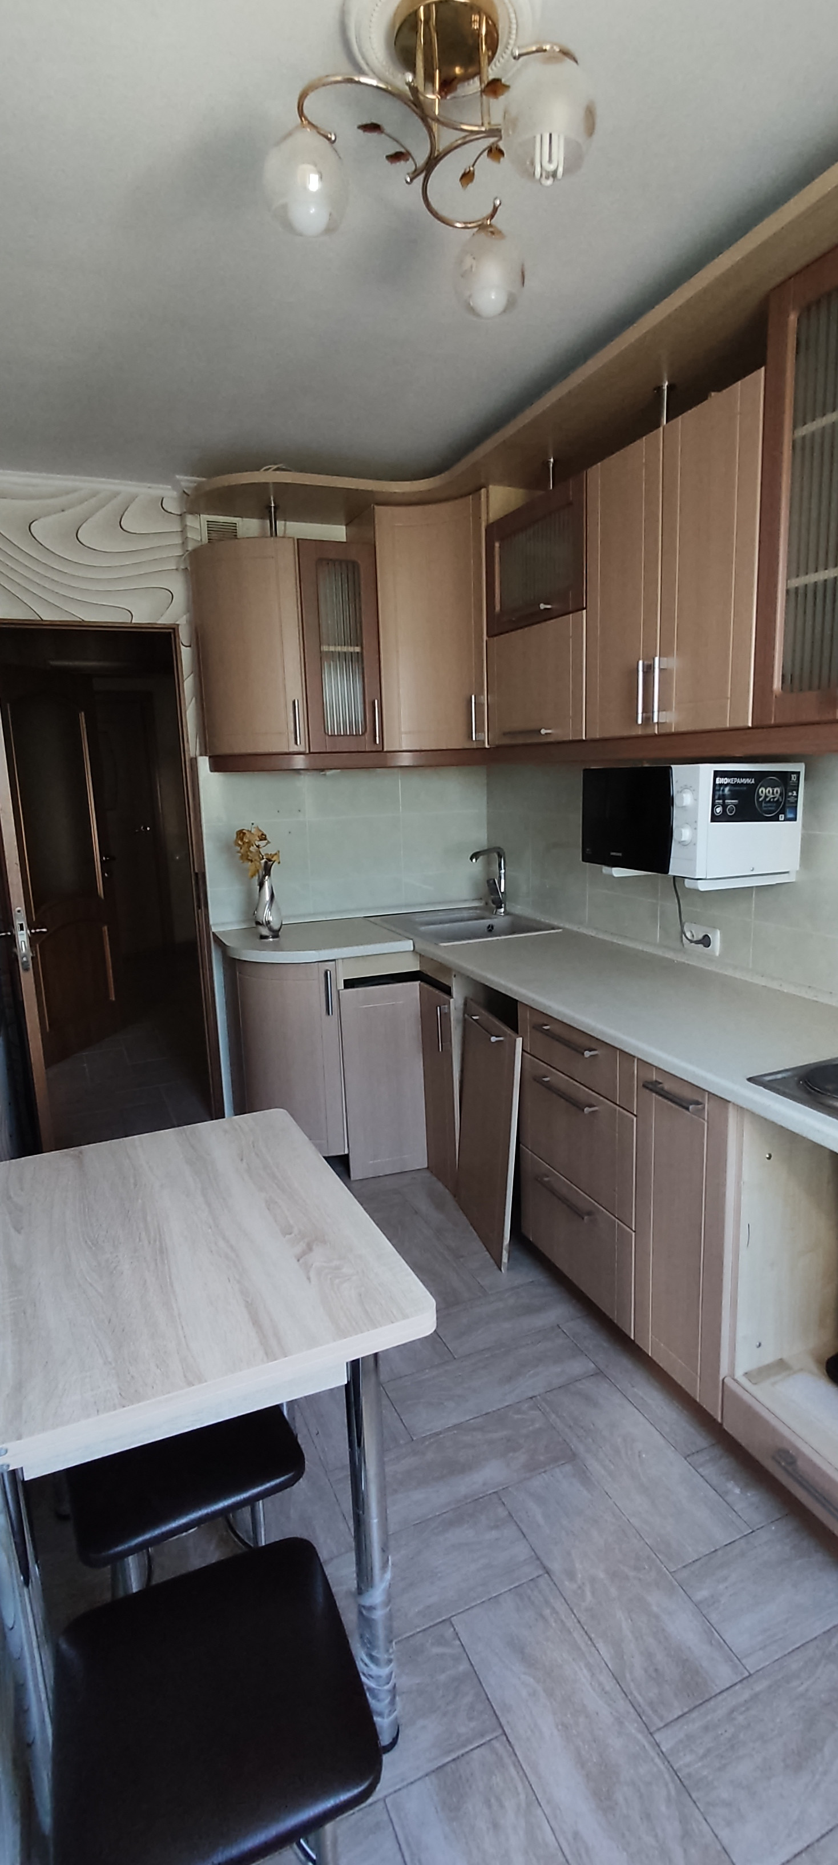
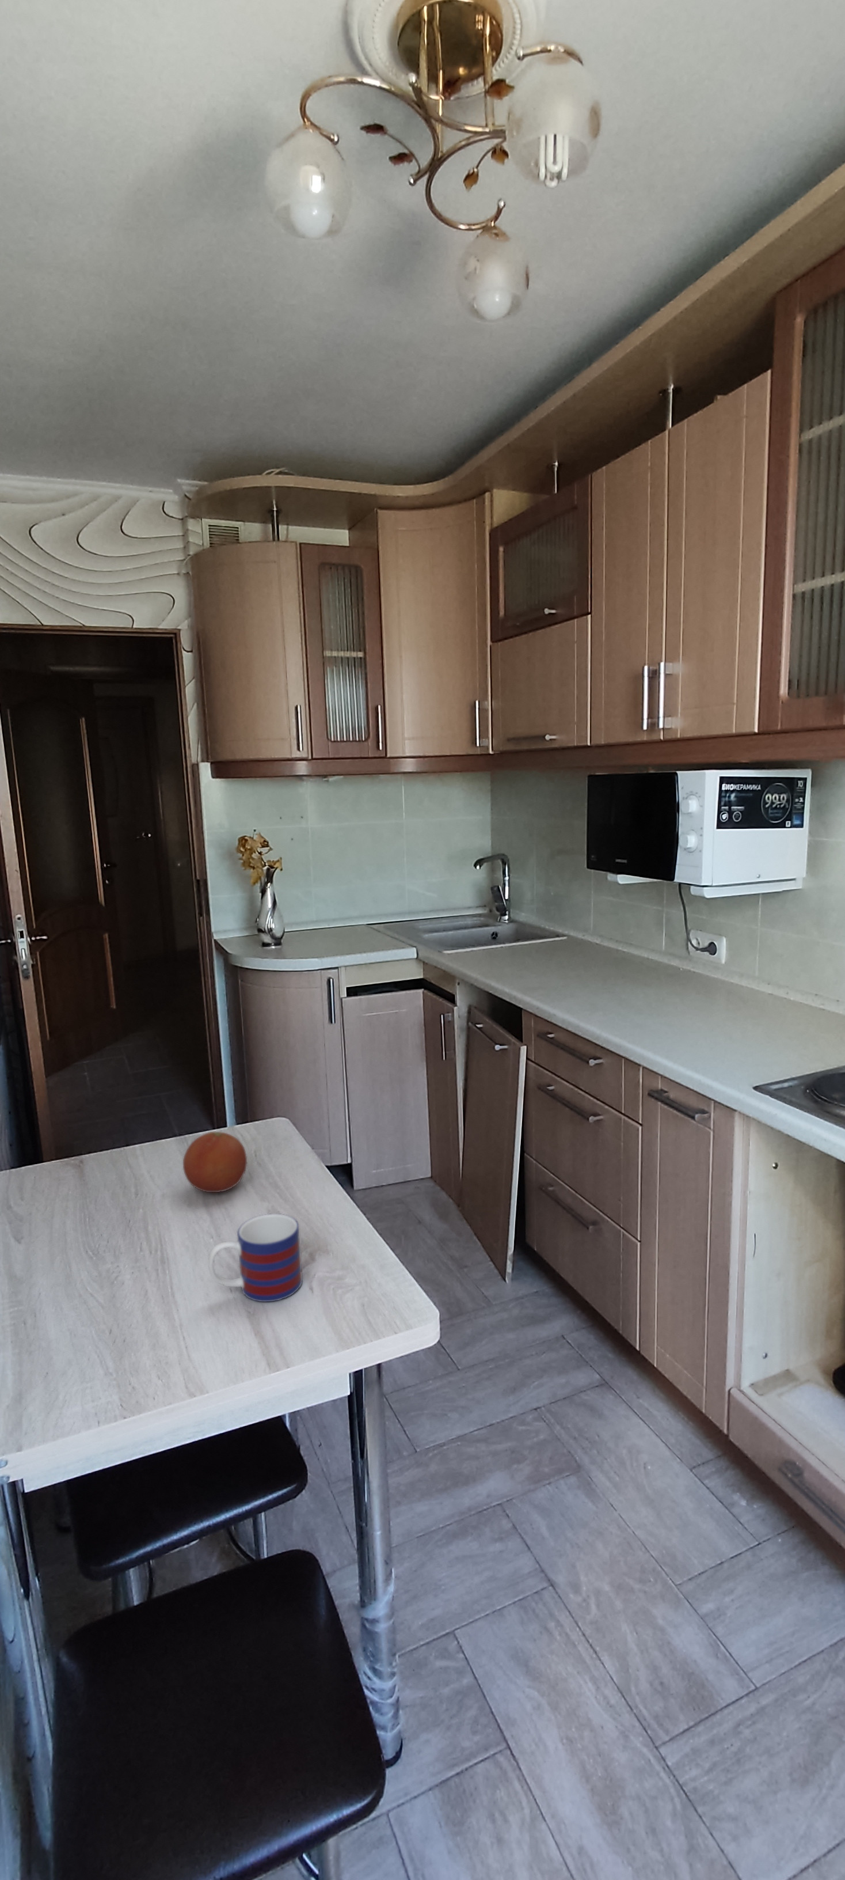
+ mug (255, 1260)
+ fruit (216, 1161)
